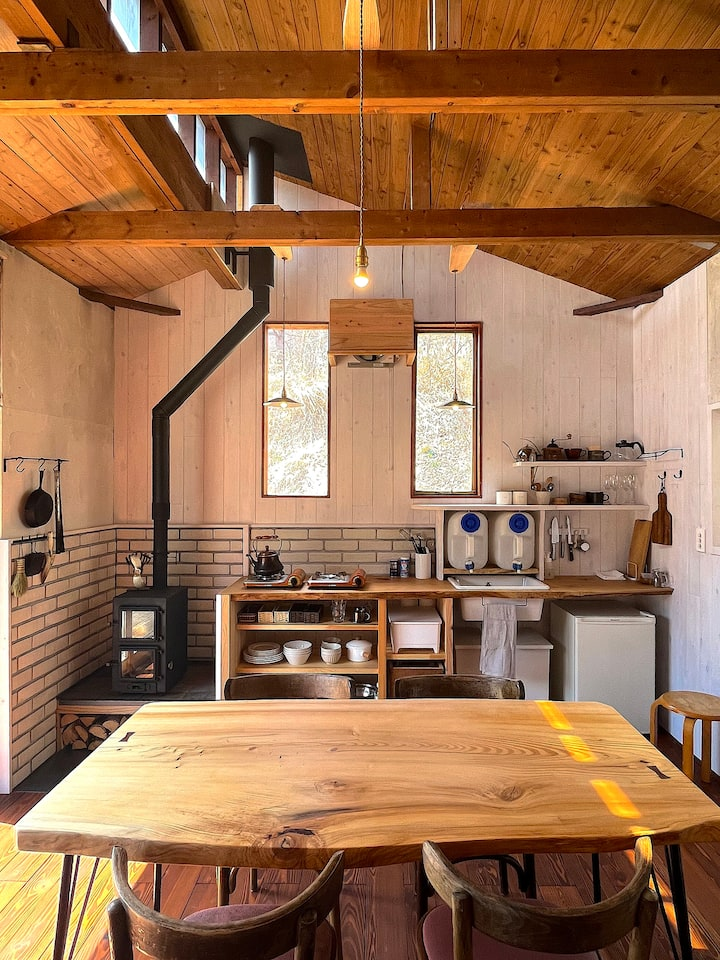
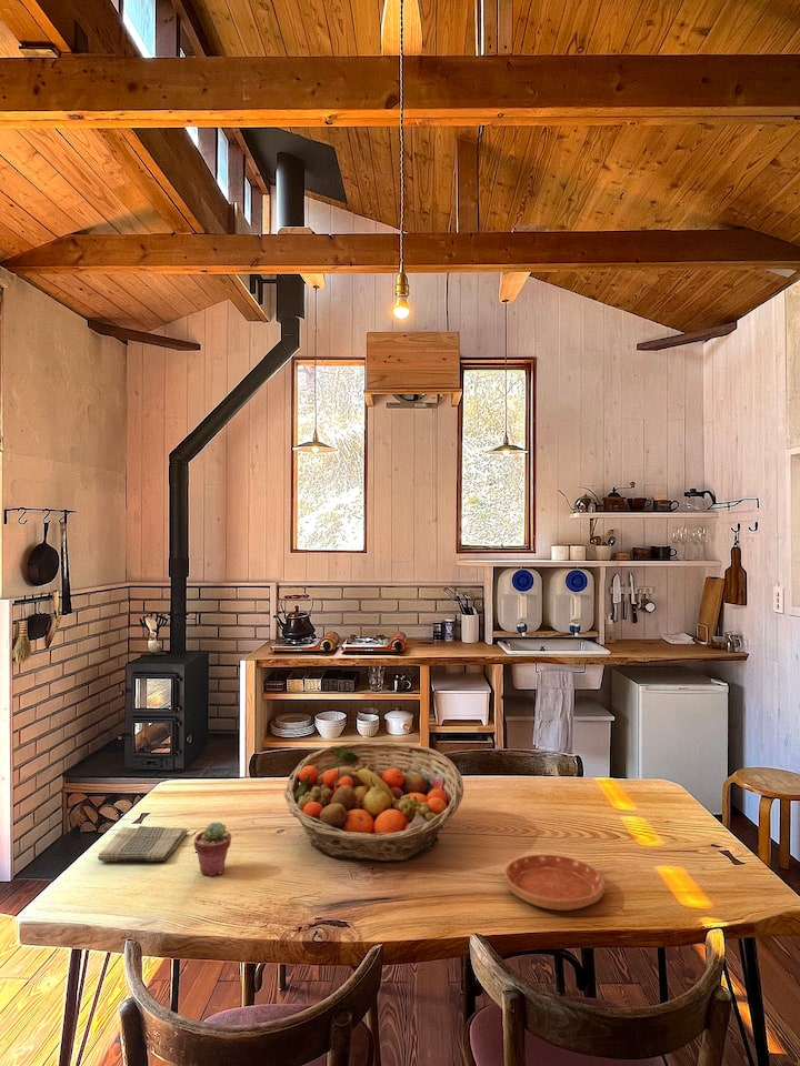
+ fruit basket (373, 798)
+ potted succulent (212, 846)
+ saucer (553, 883)
+ dish towel (144, 841)
